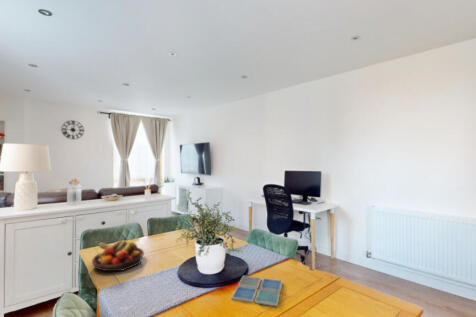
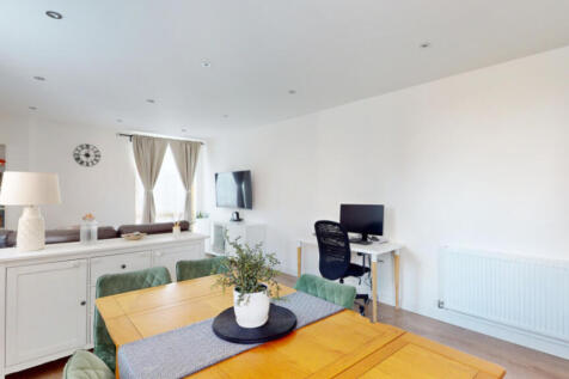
- drink coaster (259, 289)
- fruit bowl (118, 253)
